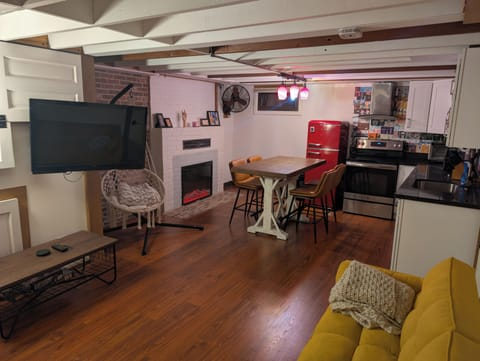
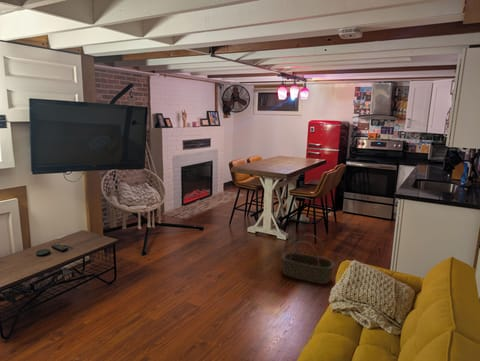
+ basket (307, 257)
